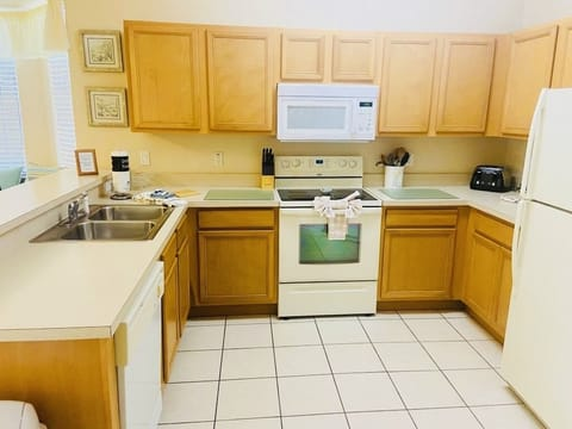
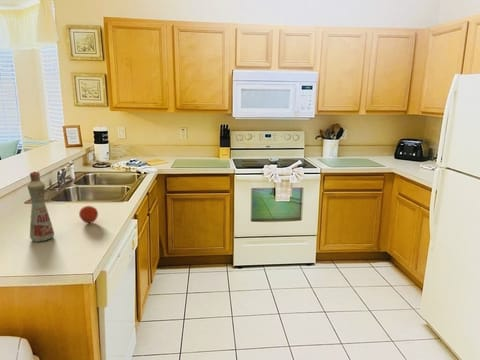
+ bottle (39, 205)
+ fruit (88, 214)
